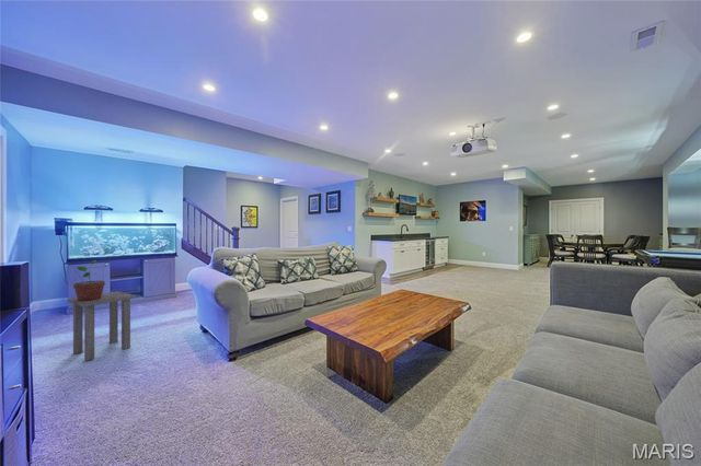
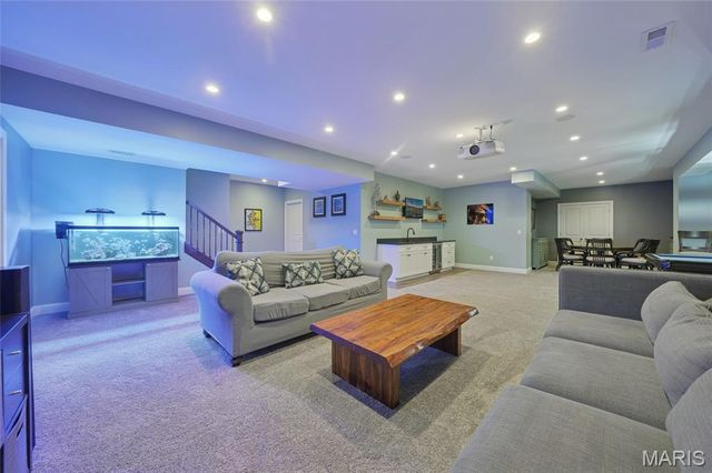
- potted plant (89, 281)
- side table (110, 323)
